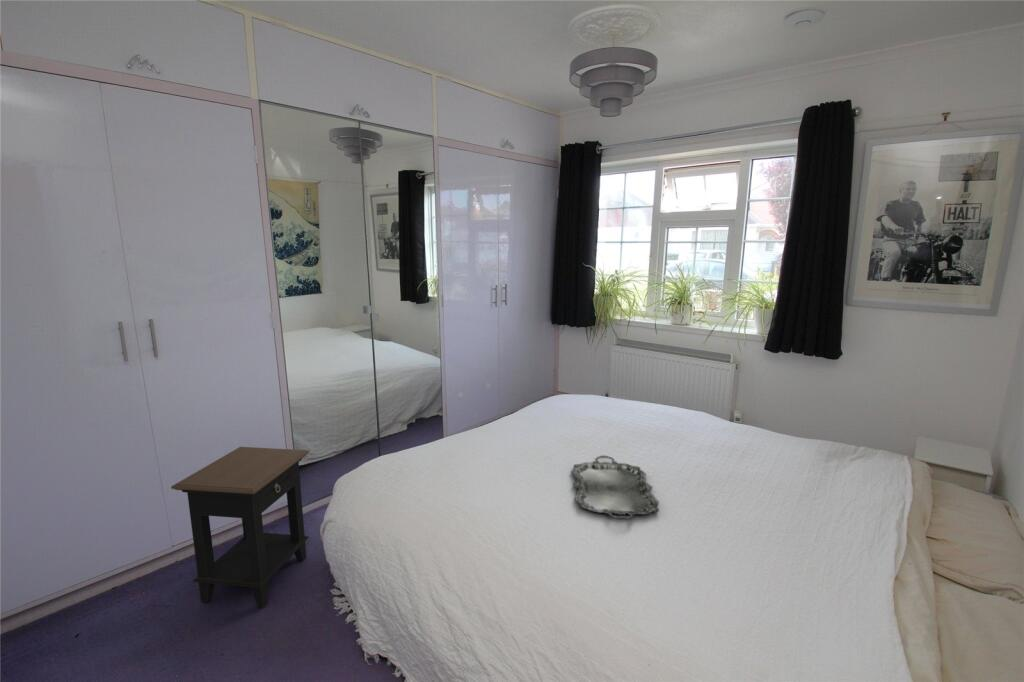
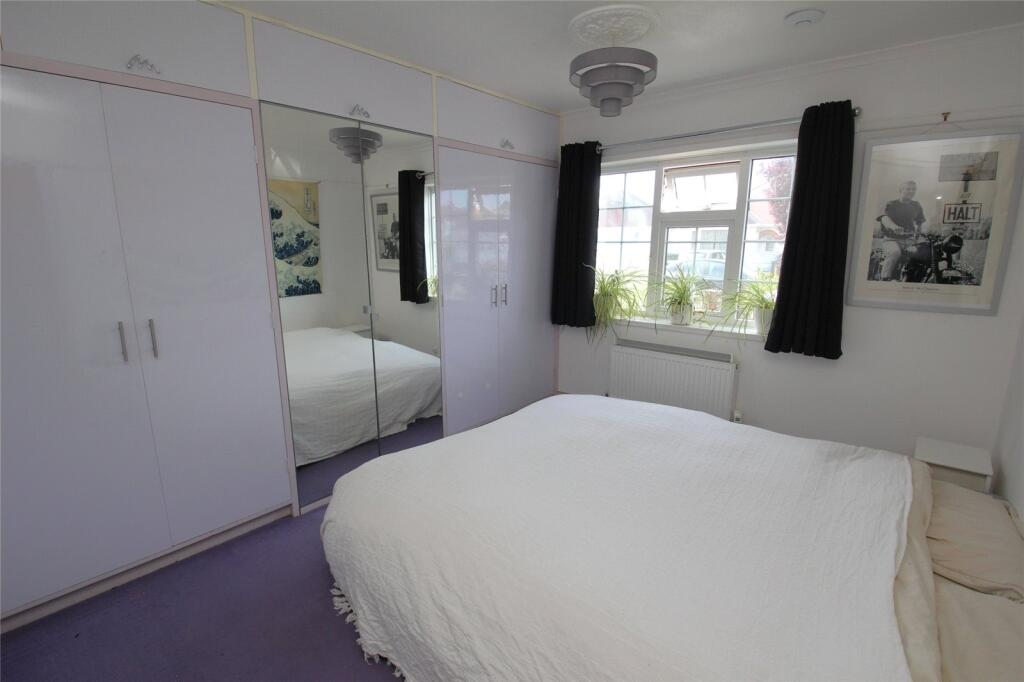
- serving tray (612, 485)
- side table (251, 523)
